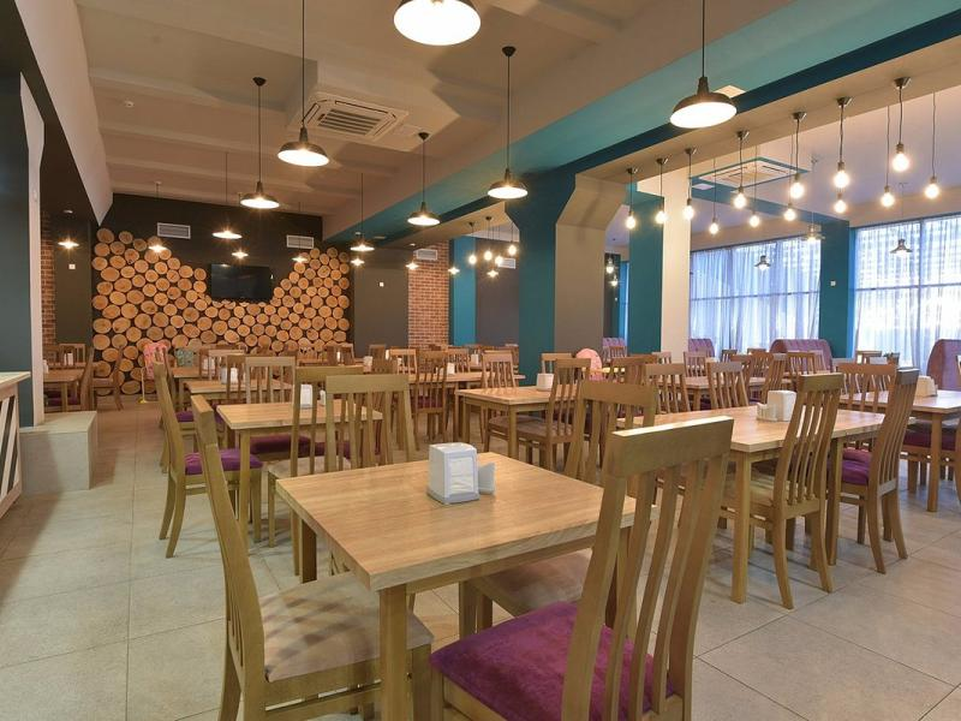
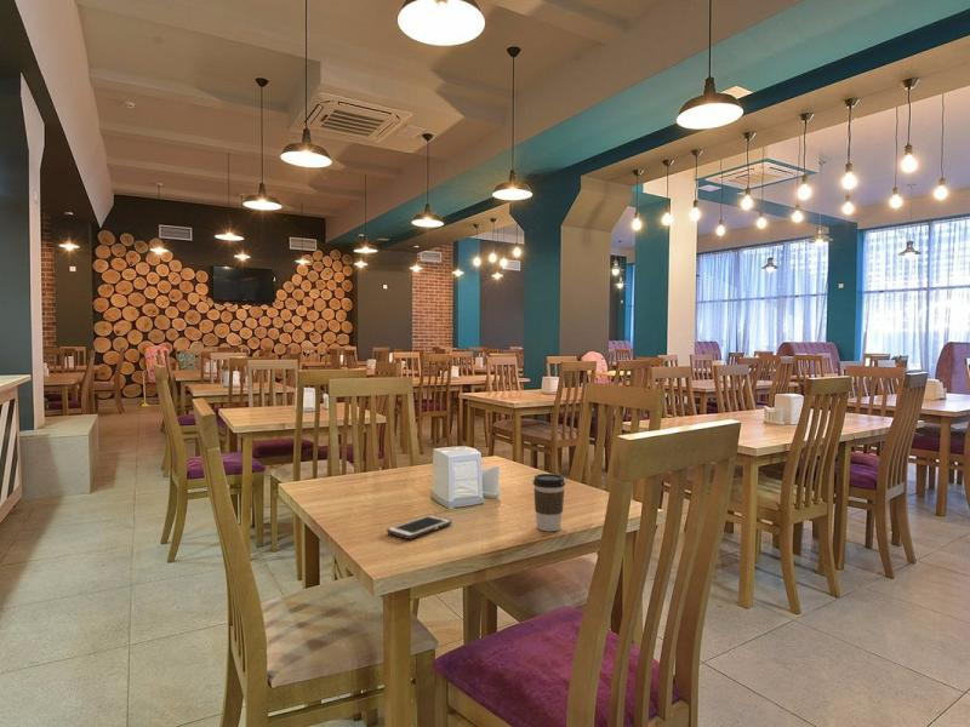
+ cell phone (420, 526)
+ coffee cup (548, 502)
